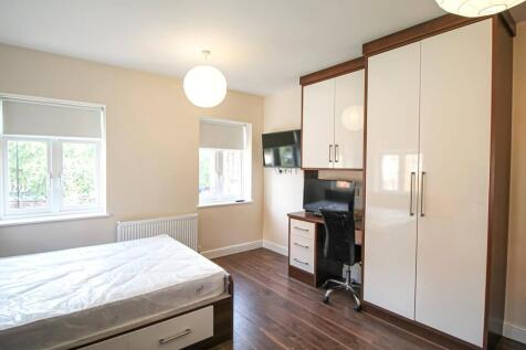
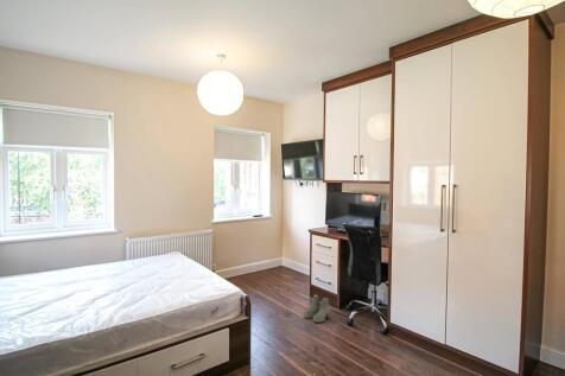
+ boots (317, 307)
